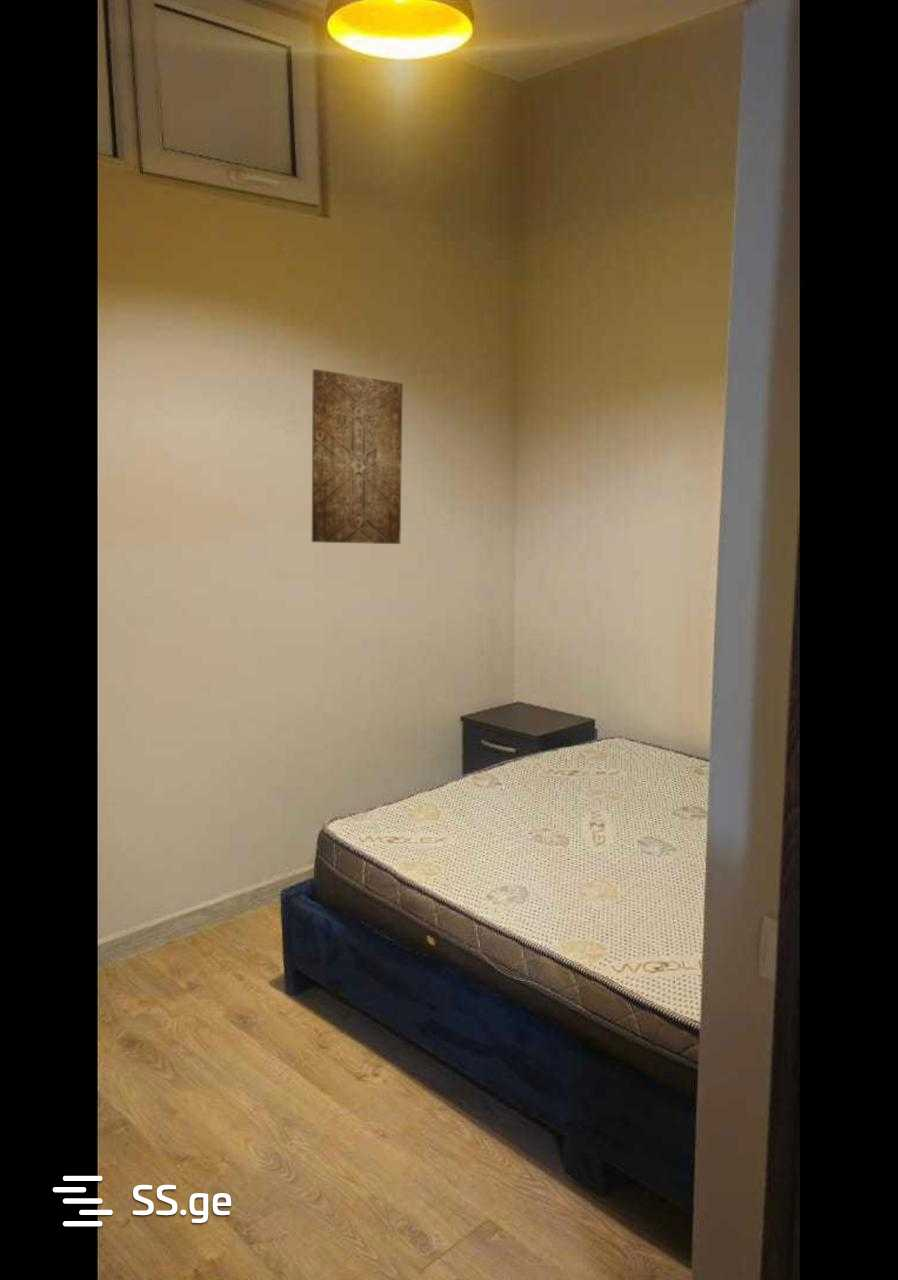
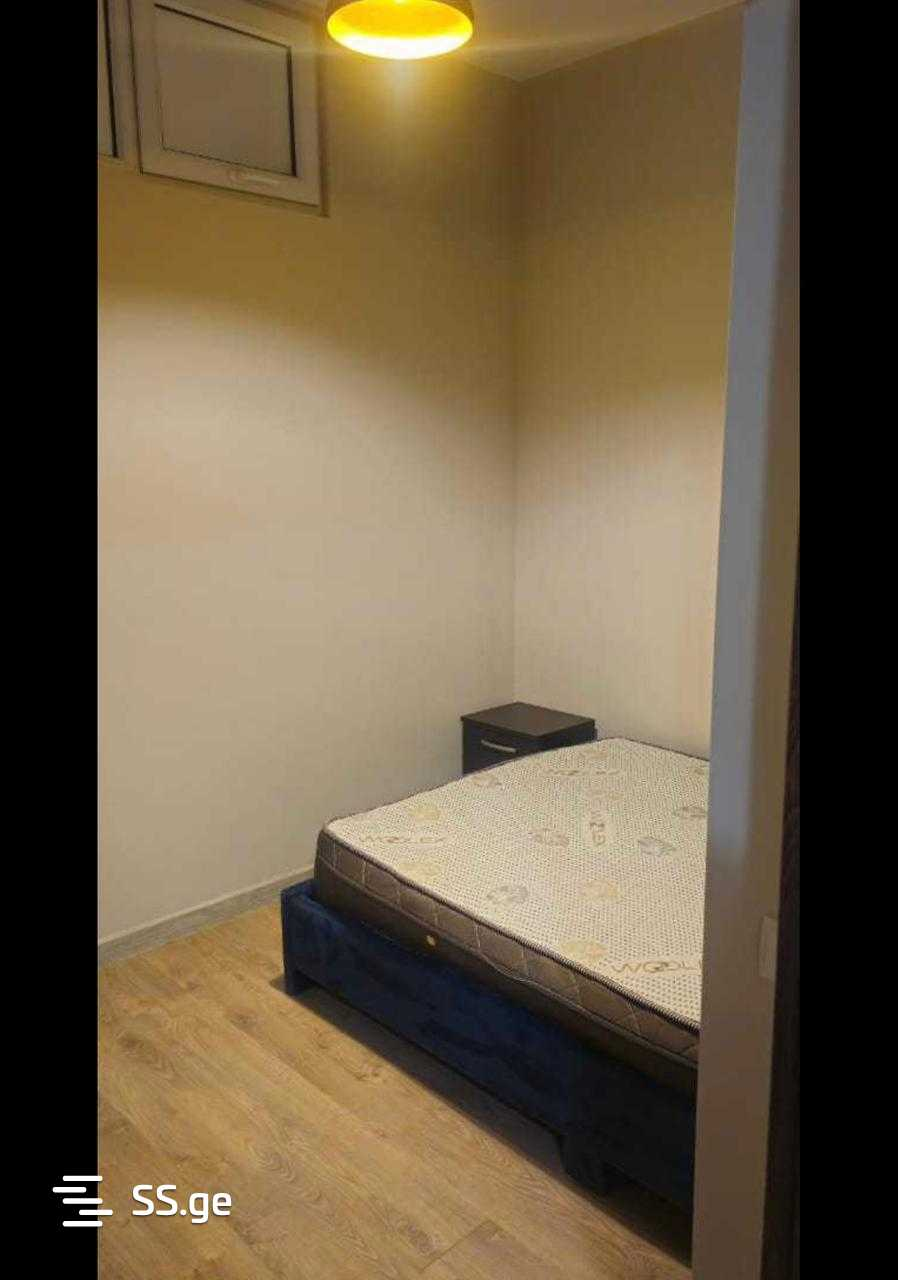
- wall art (358, 460)
